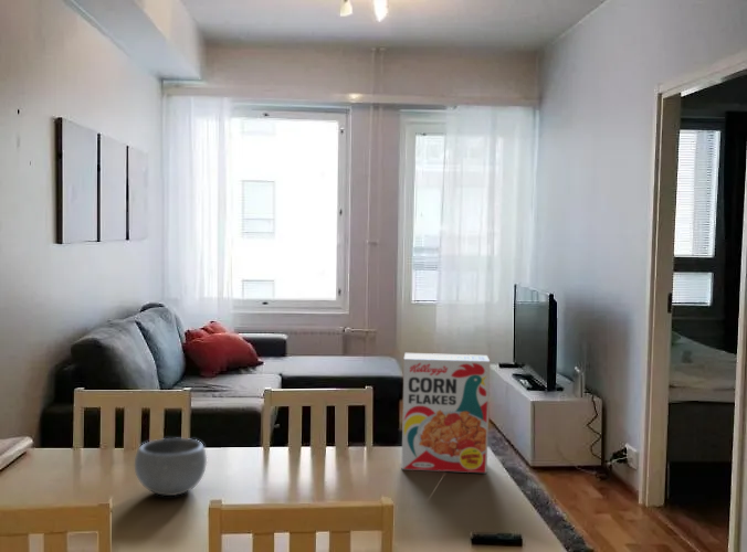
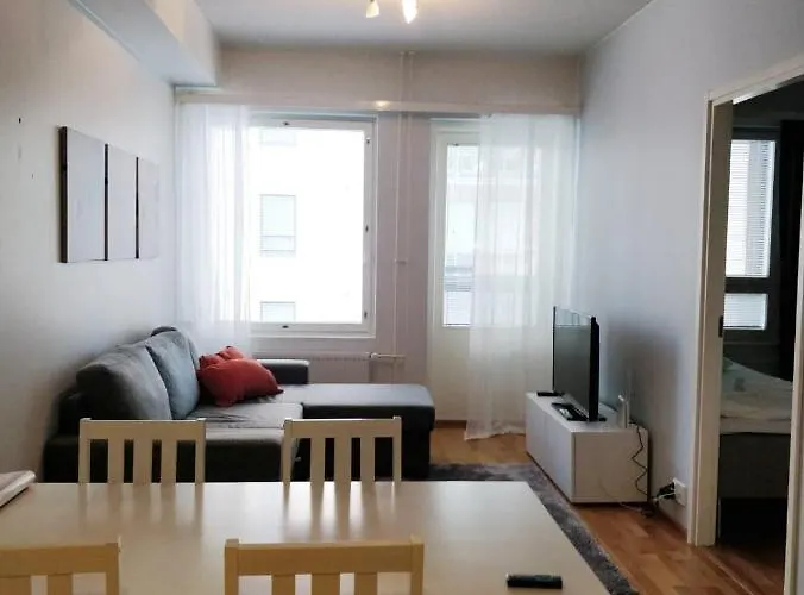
- bowl (170, 468)
- cereal box (444, 411)
